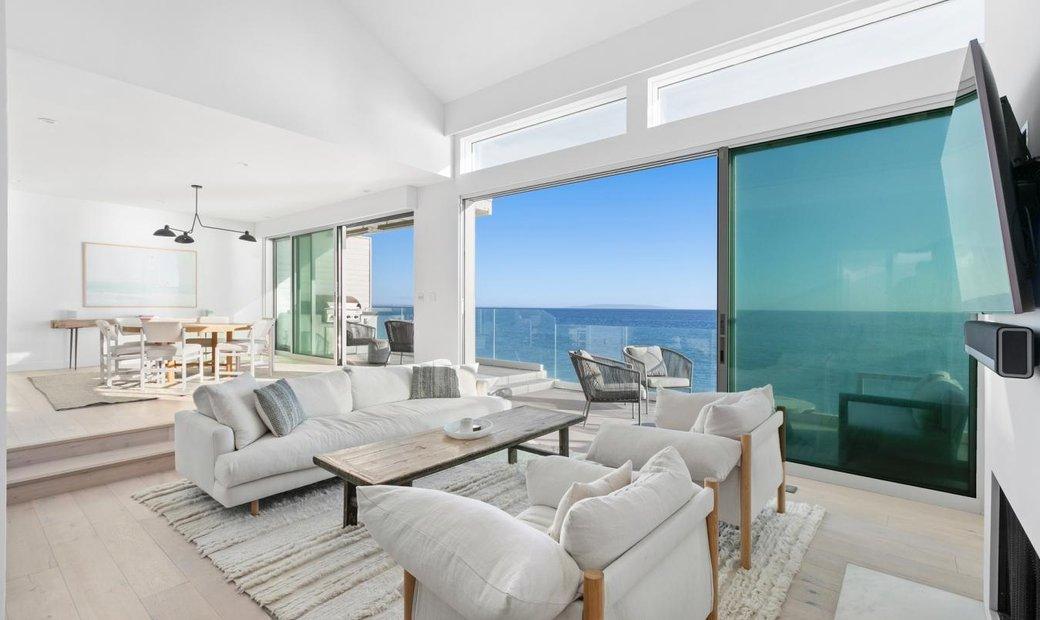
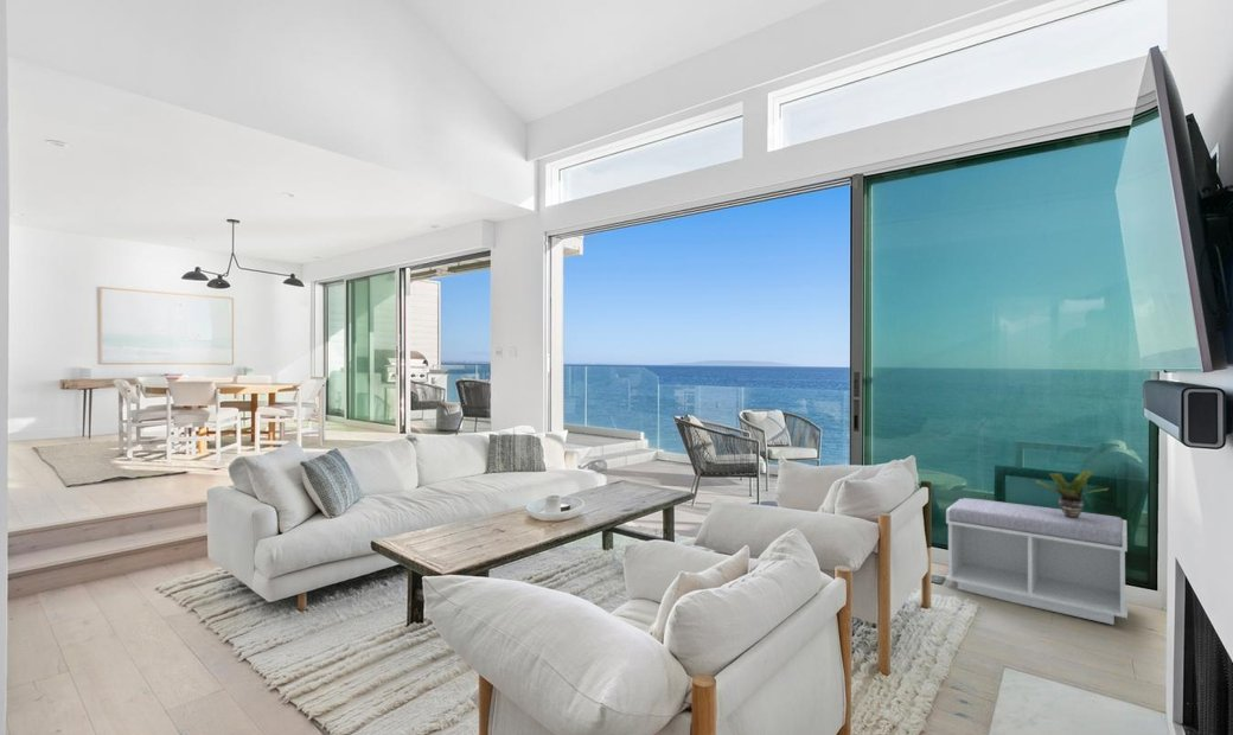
+ bench (1033, 552)
+ potted plant (1069, 493)
